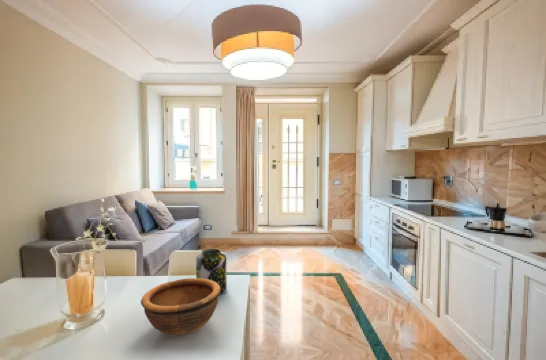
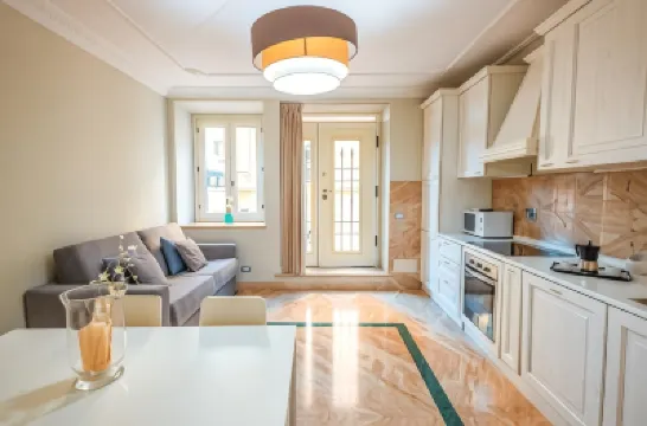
- bowl (182, 308)
- jar (211, 270)
